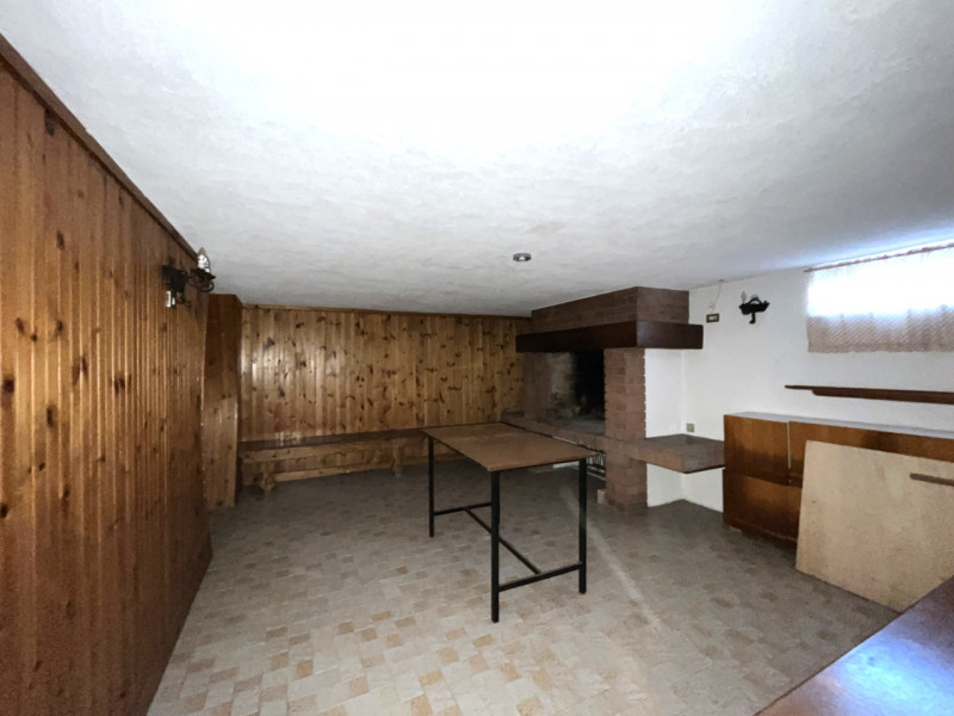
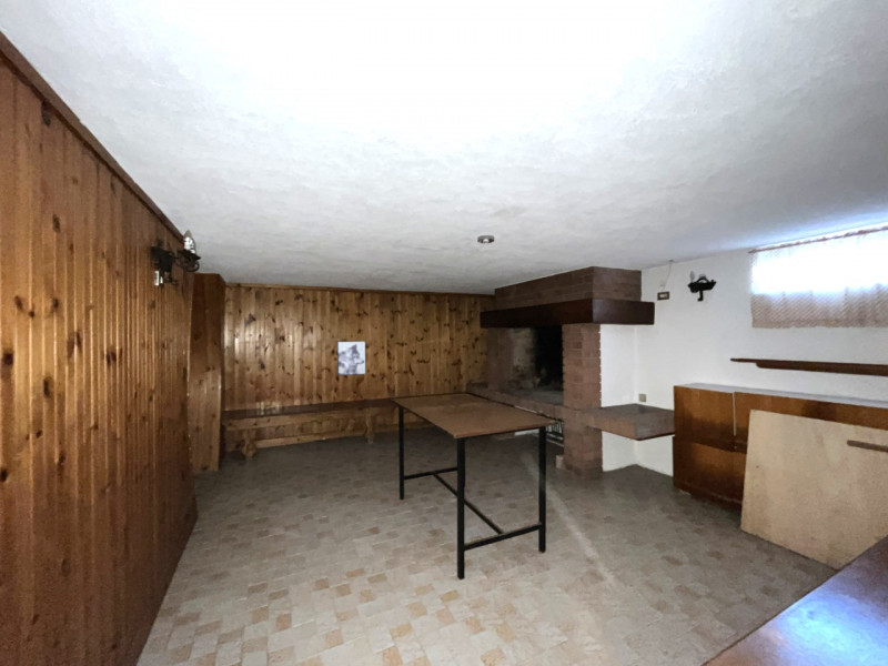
+ wall art (352, 357)
